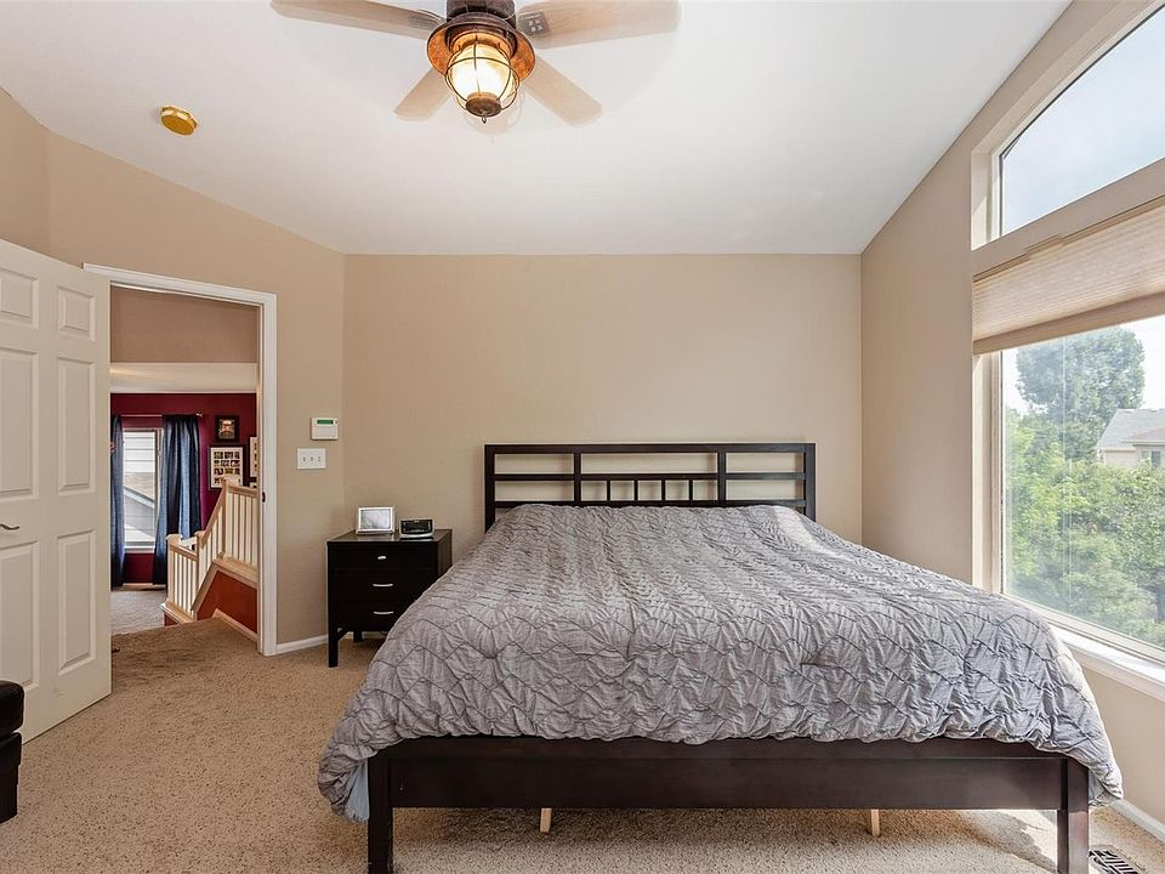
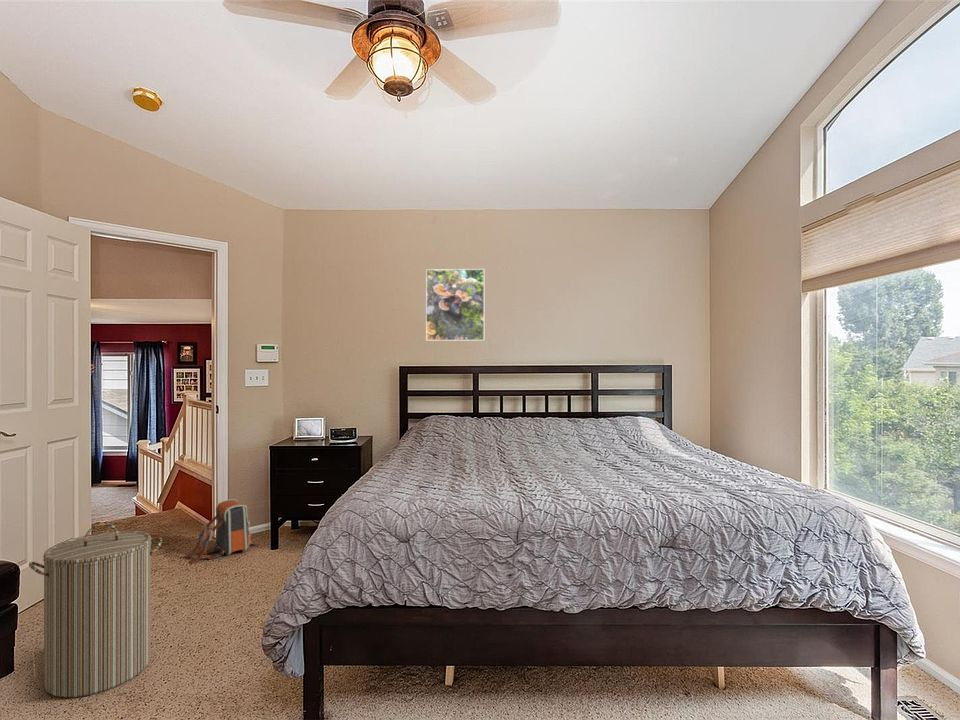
+ backpack (225, 528)
+ laundry hamper (99, 597)
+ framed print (455, 305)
